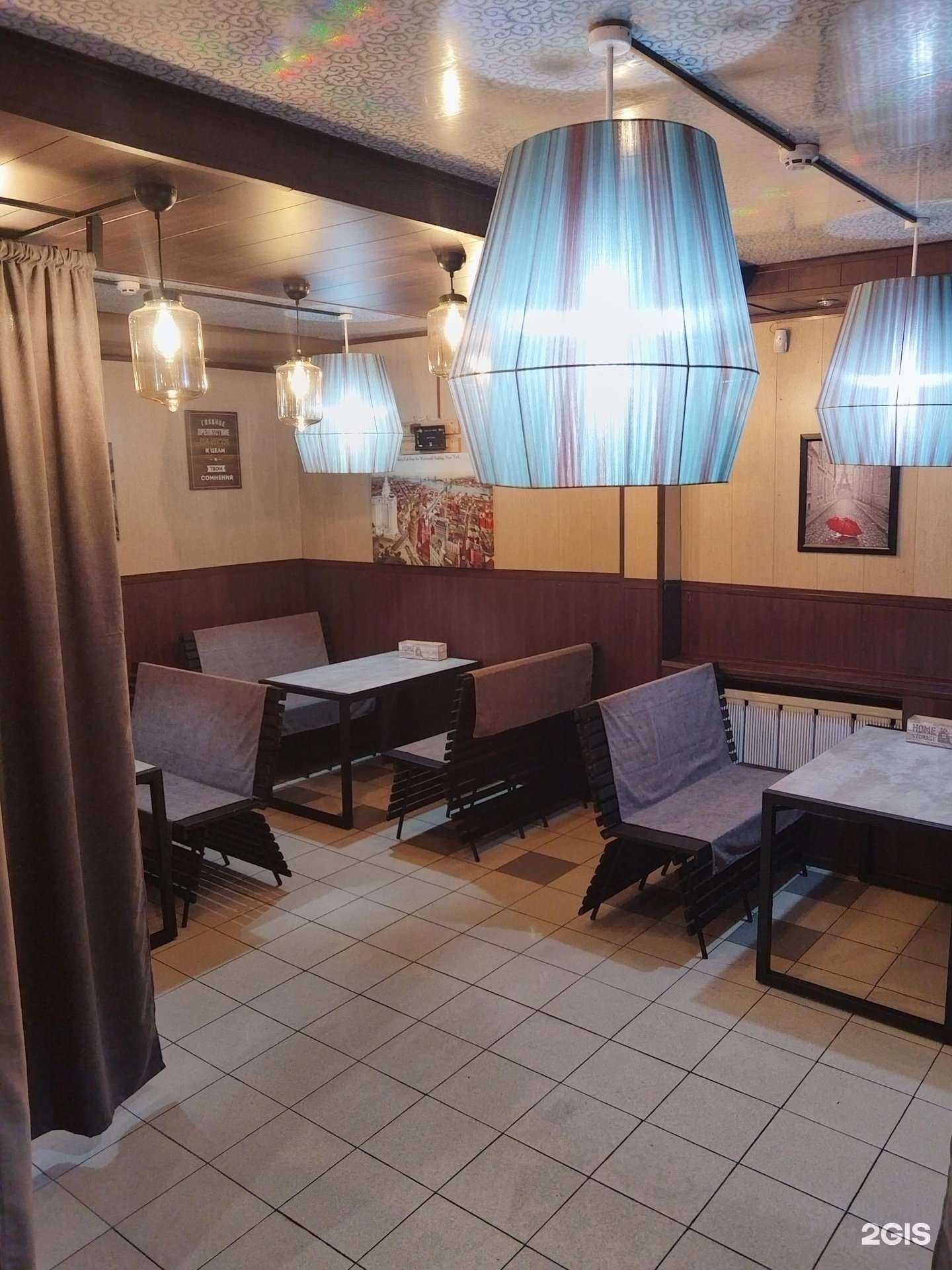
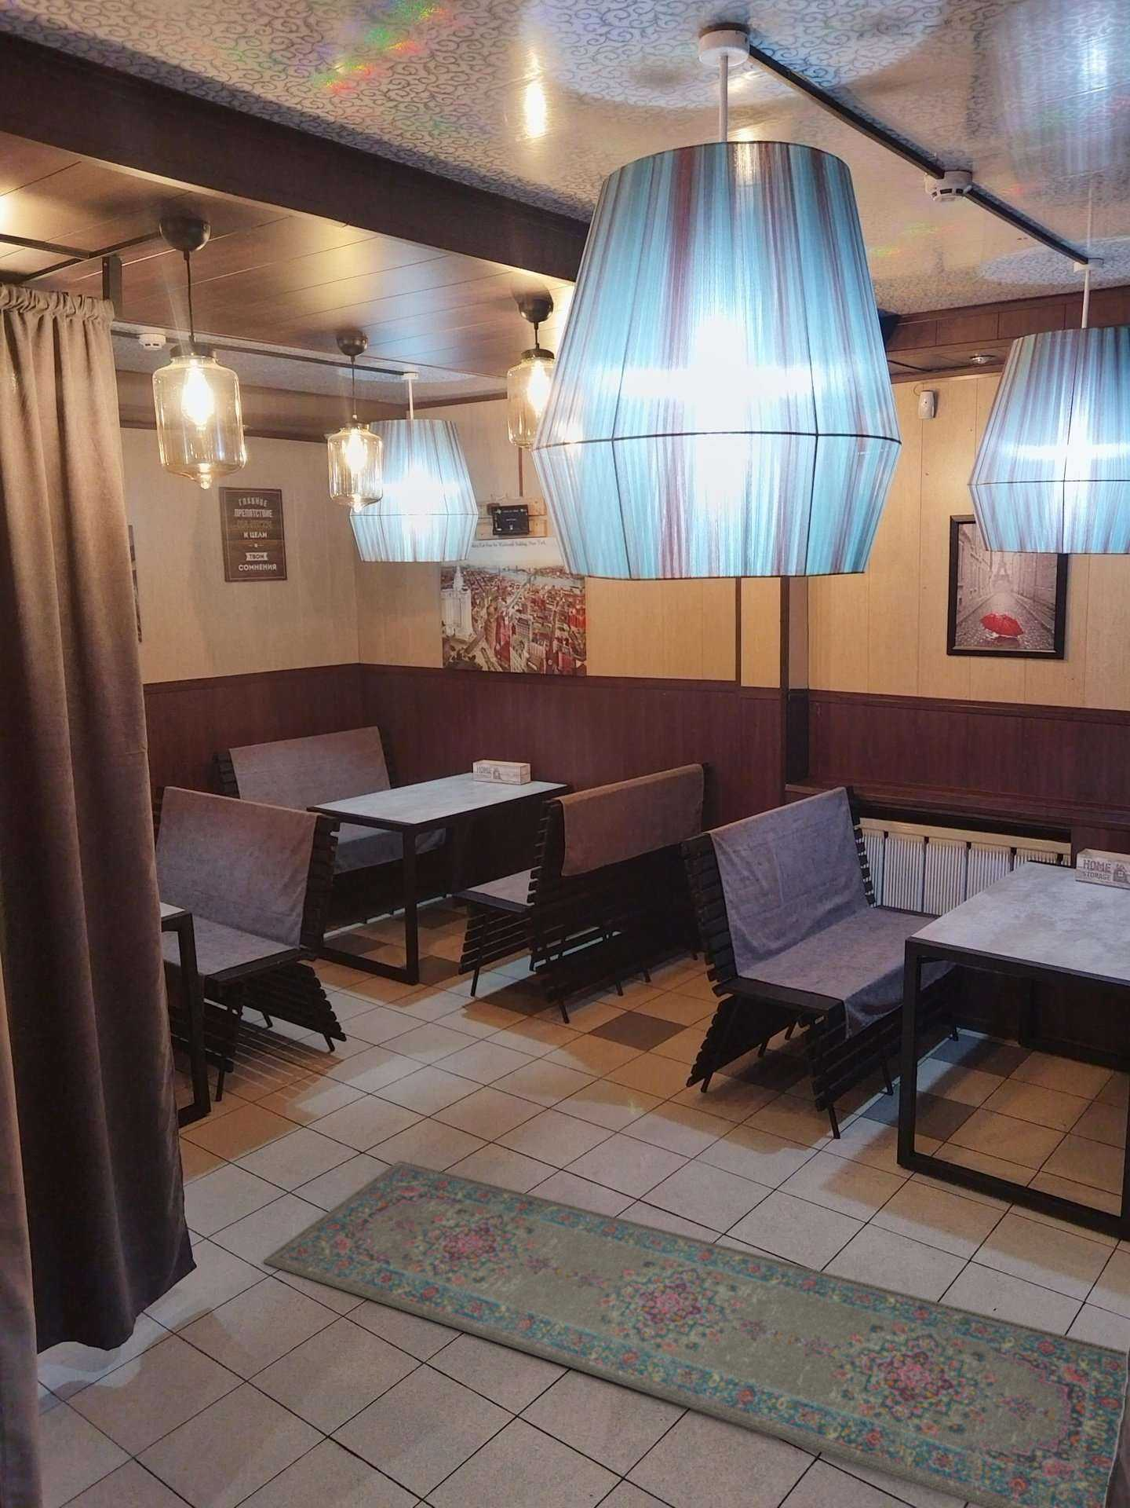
+ rug (671, 1305)
